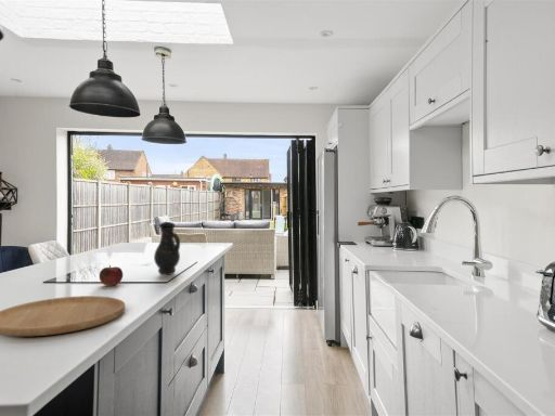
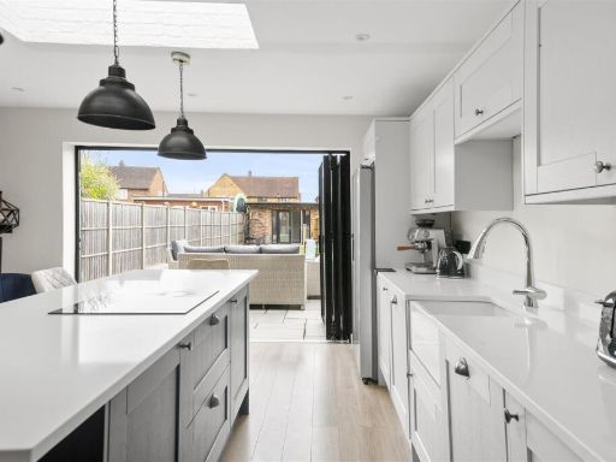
- jug (167, 248)
- fruit (111, 275)
- cutting board (61, 313)
